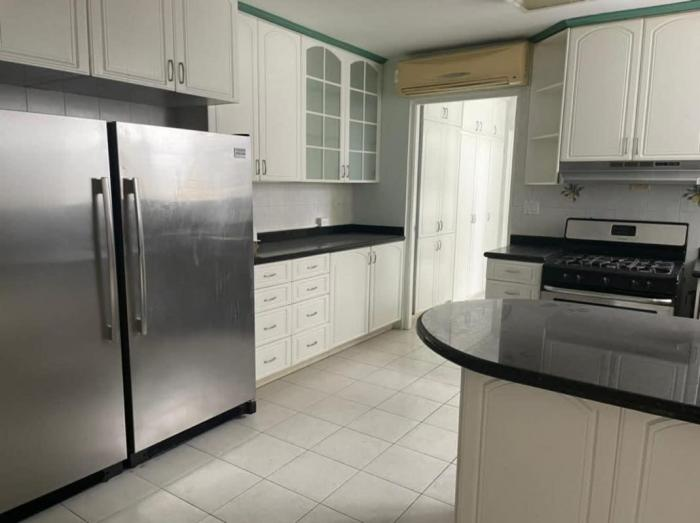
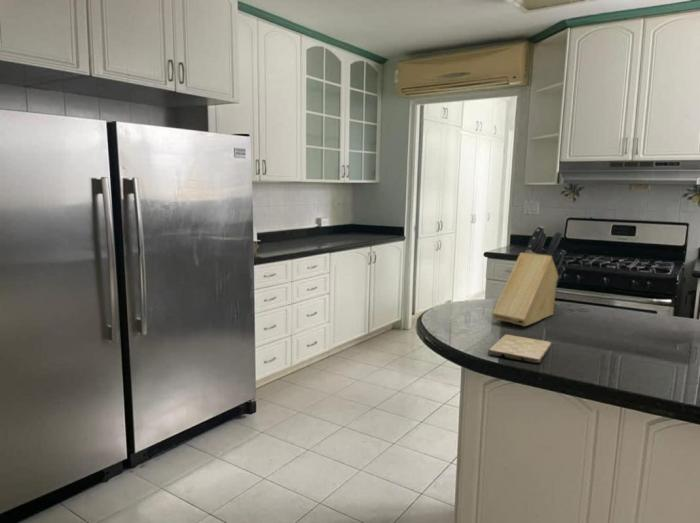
+ knife block (532, 272)
+ cutting board (520, 347)
